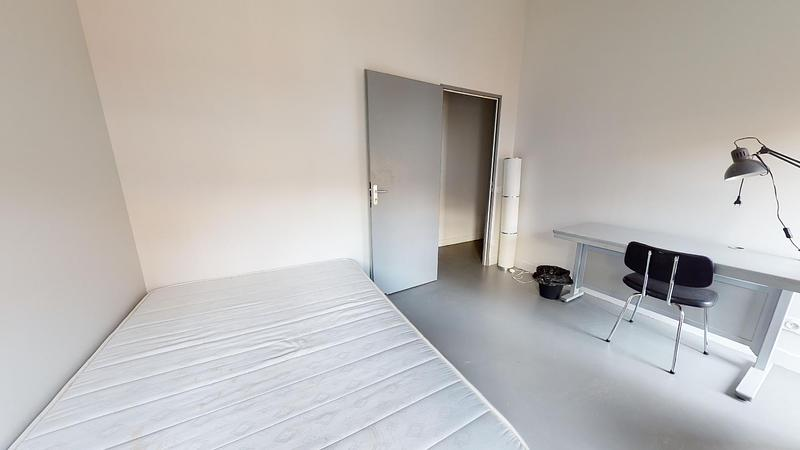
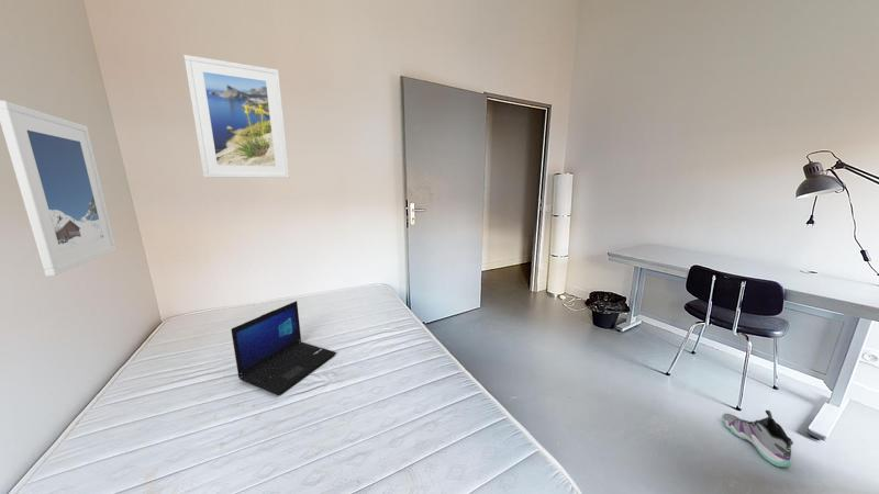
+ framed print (242, 122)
+ laptop (288, 343)
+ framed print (68, 191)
+ sneaker (757, 425)
